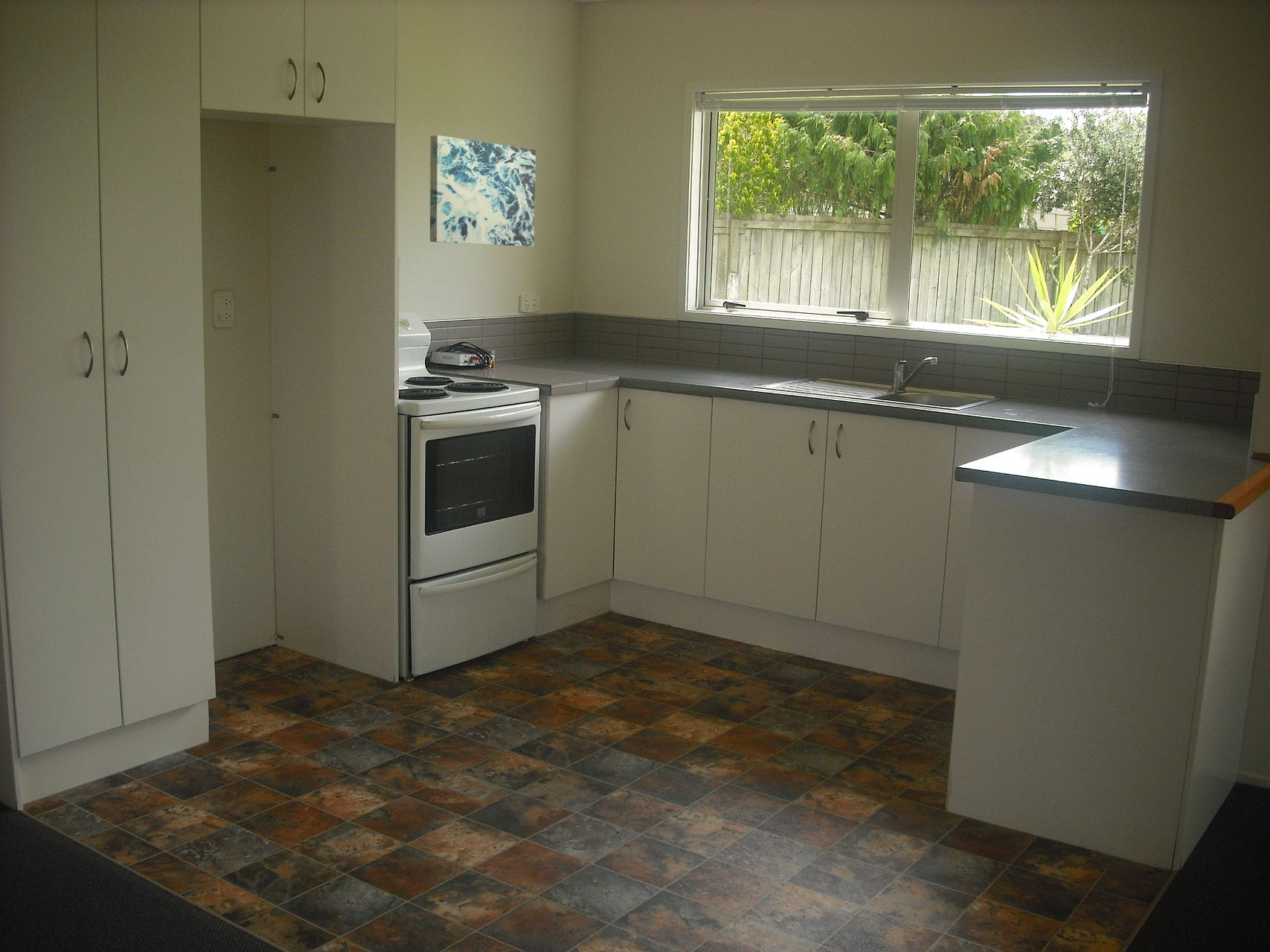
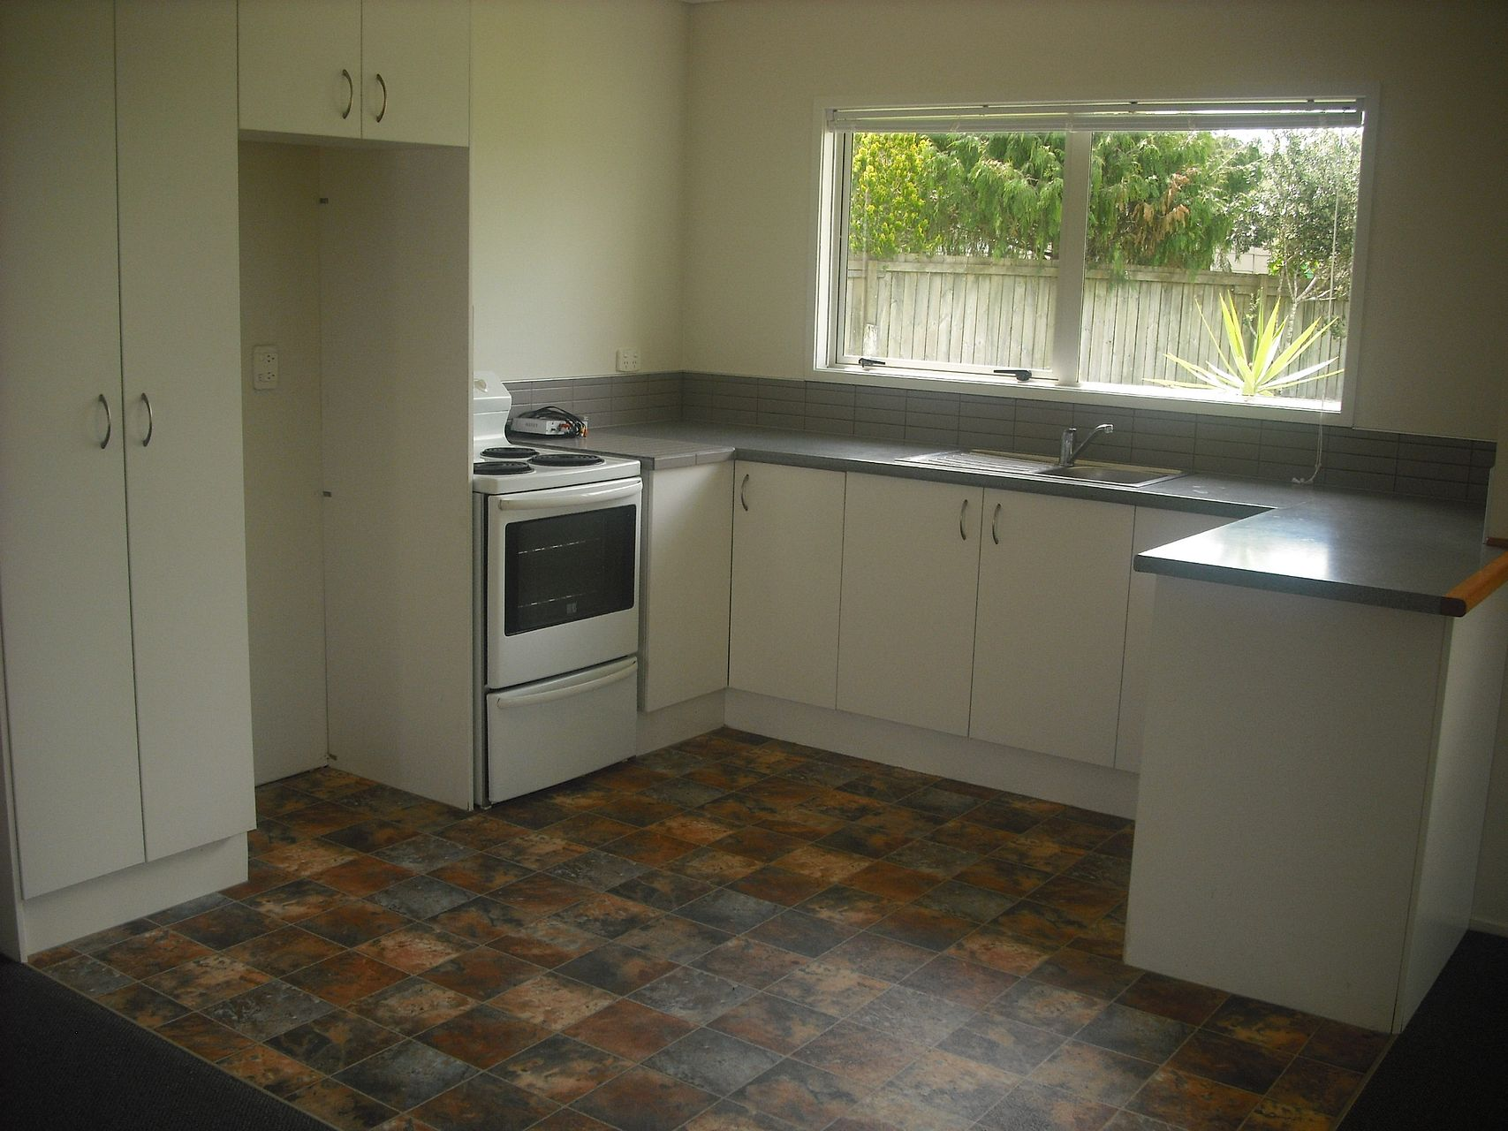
- wall art (484, 193)
